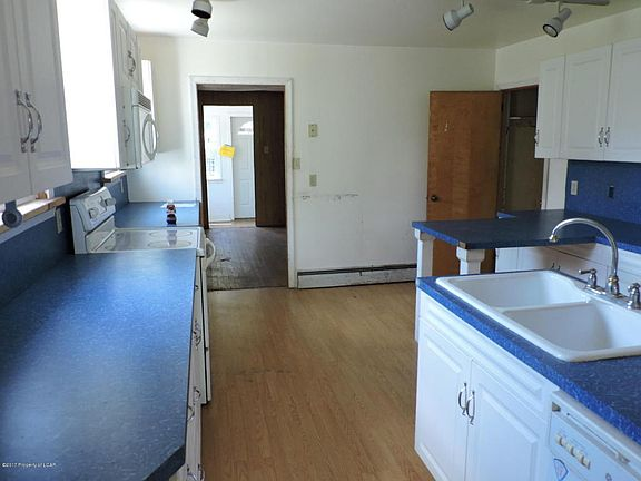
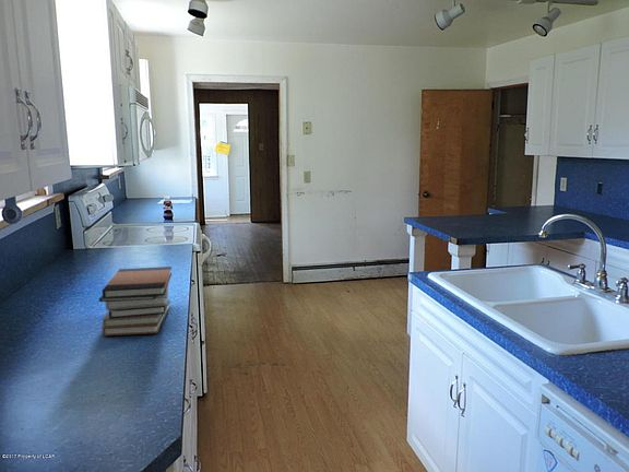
+ book stack (140, 298)
